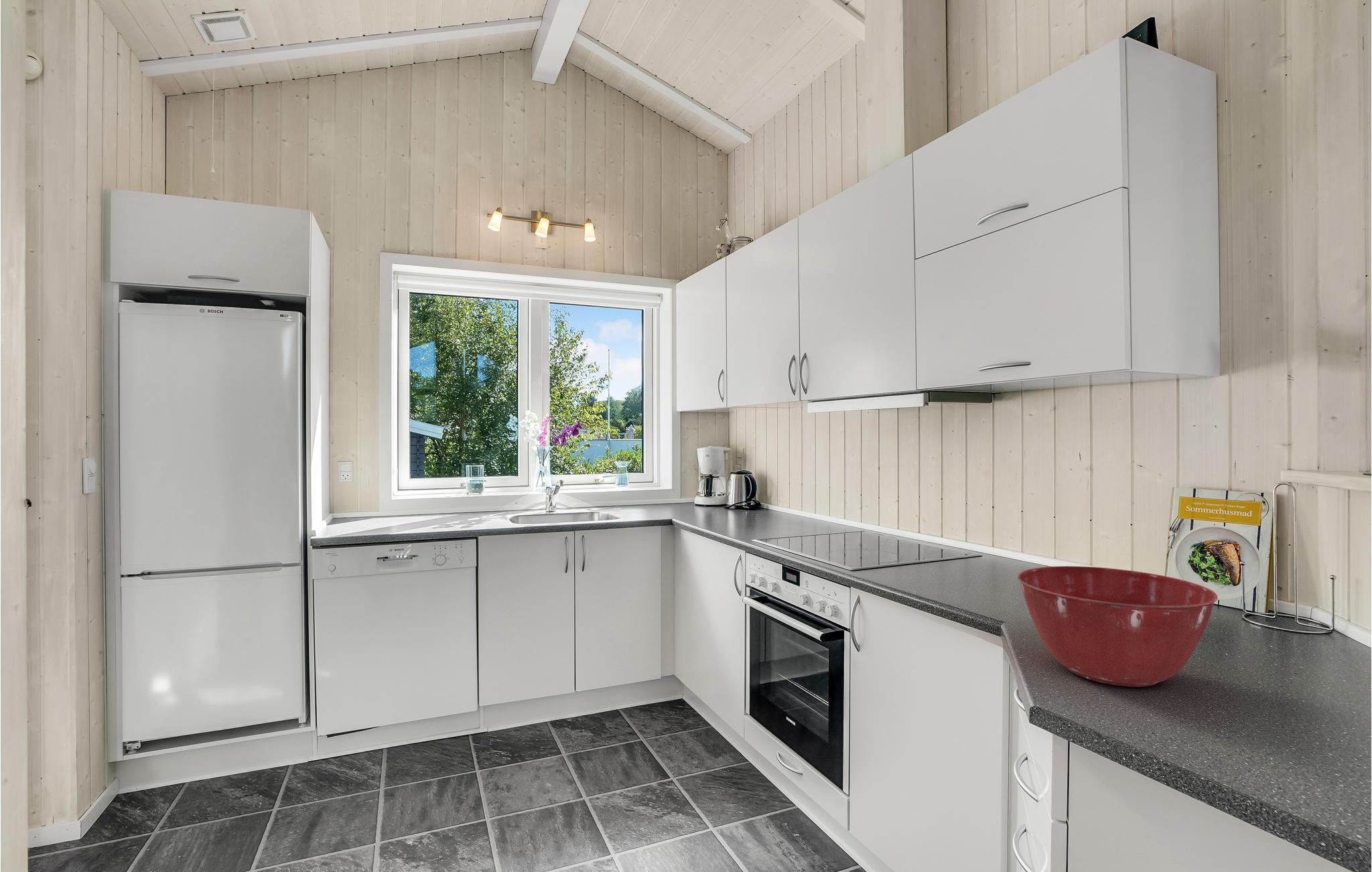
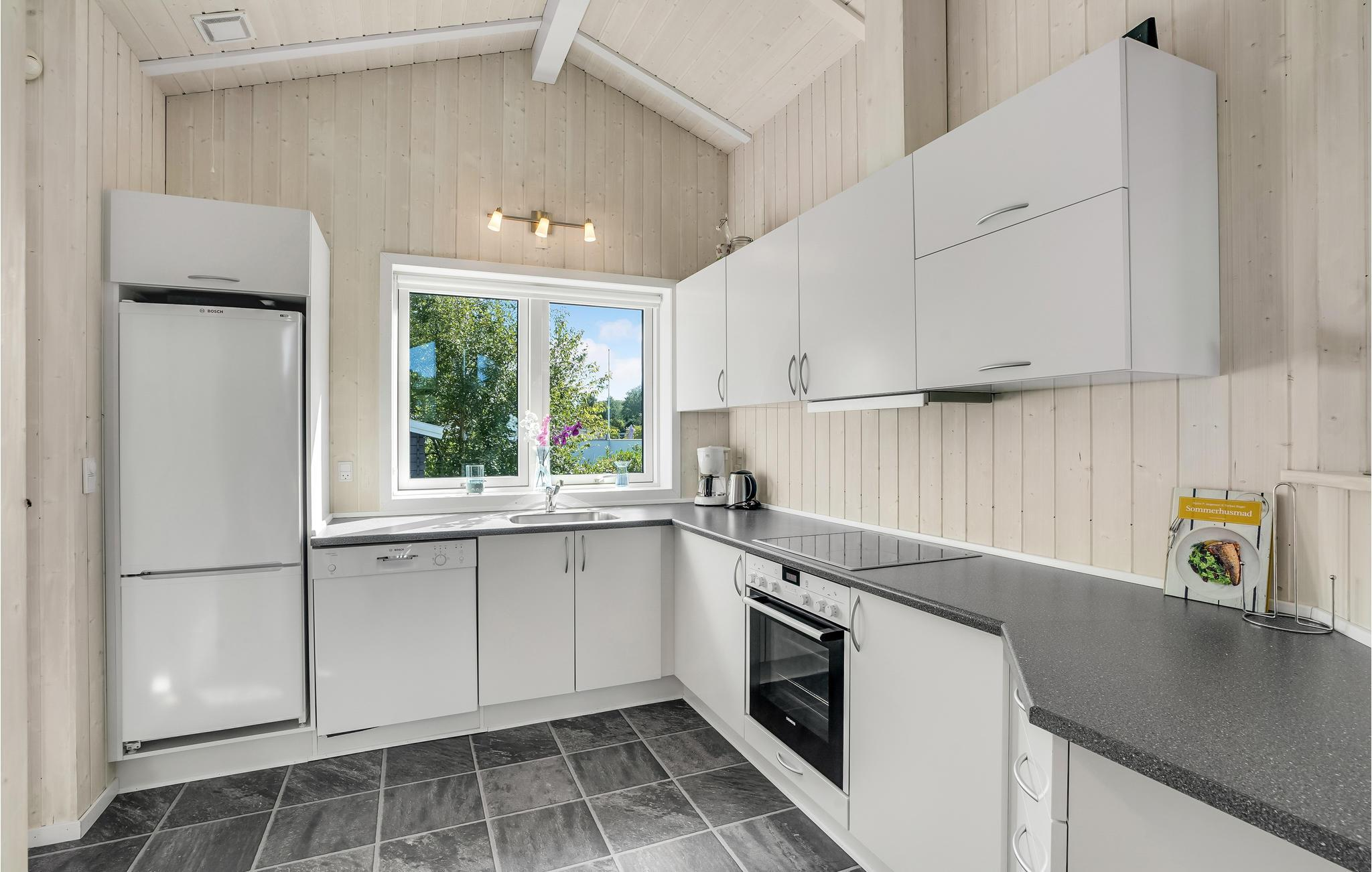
- mixing bowl (1111, 627)
